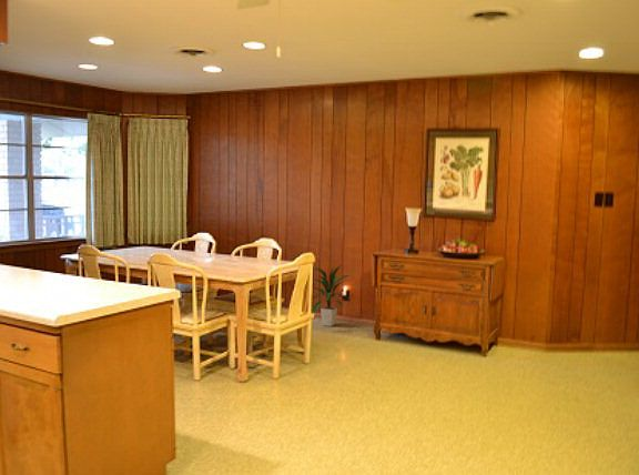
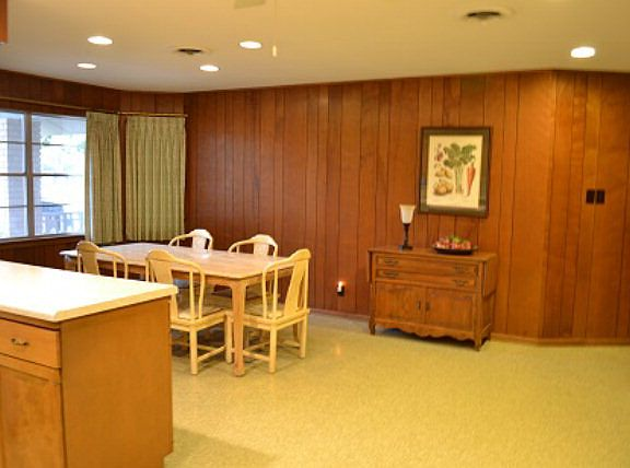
- indoor plant (327, 293)
